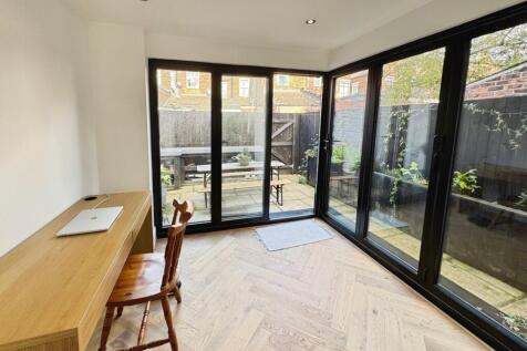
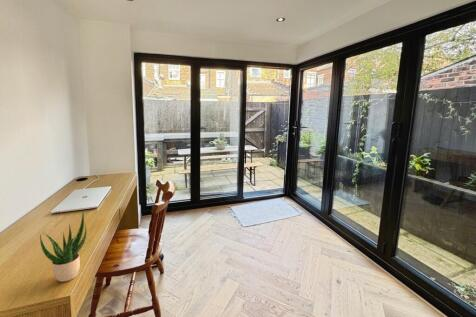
+ potted plant (67, 247)
